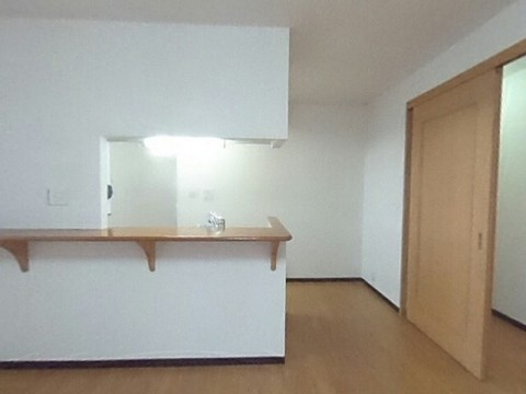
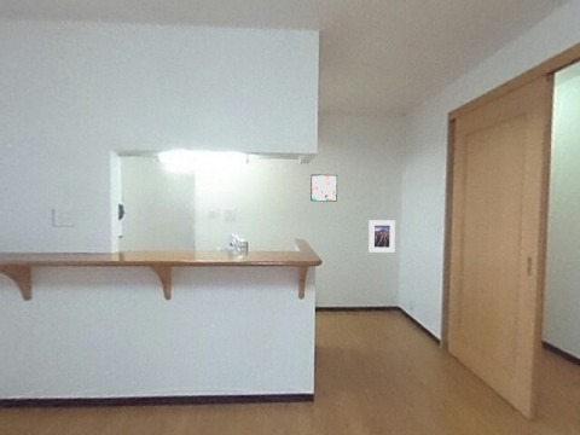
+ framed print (382, 236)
+ wall art (324, 187)
